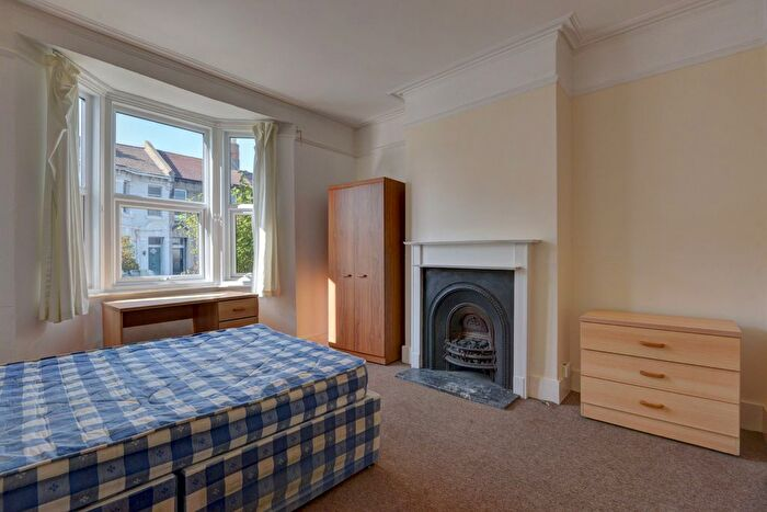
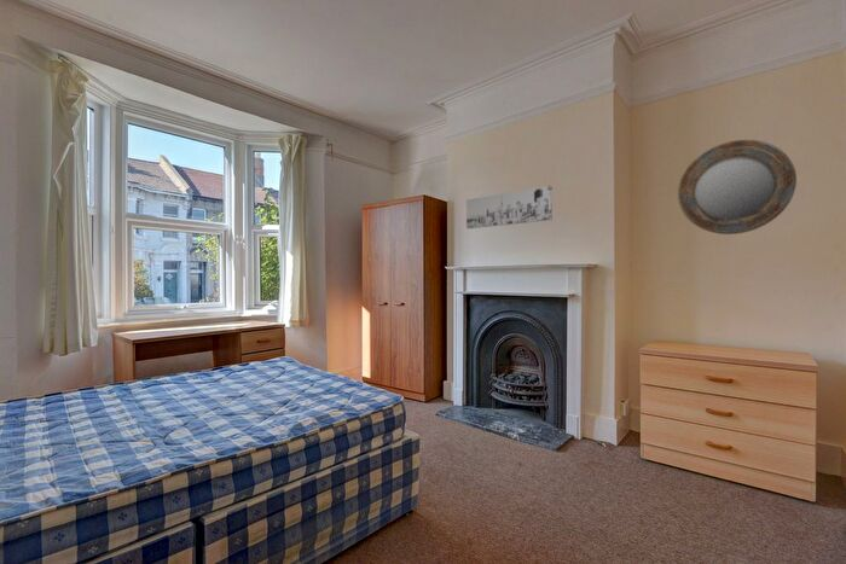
+ wall art (505, 209)
+ home mirror (732, 187)
